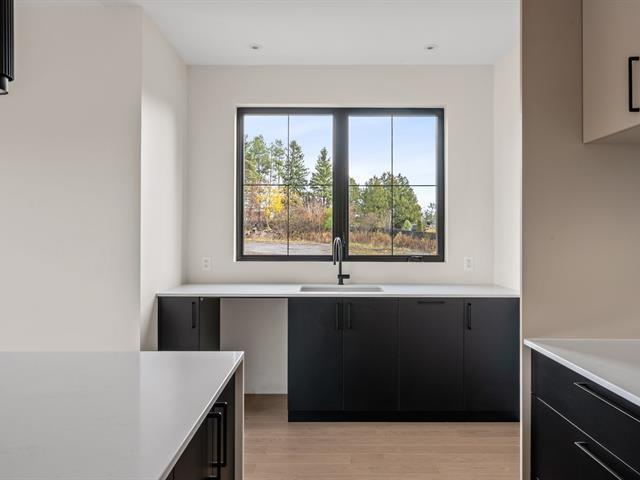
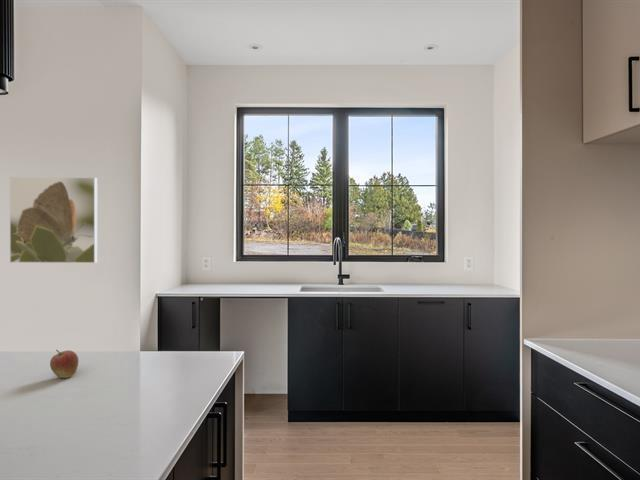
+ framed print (53, 220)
+ fruit (64, 362)
